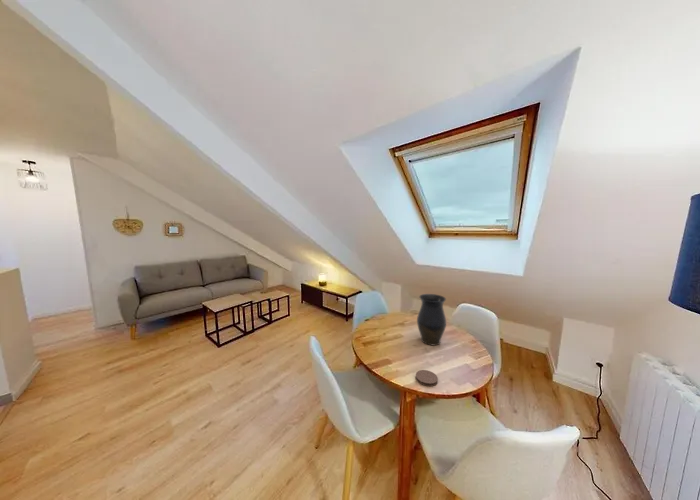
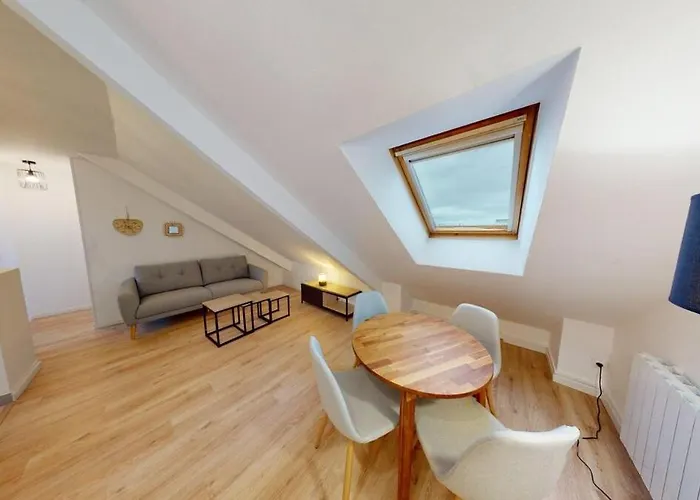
- coaster (426, 377)
- vase (431, 319)
